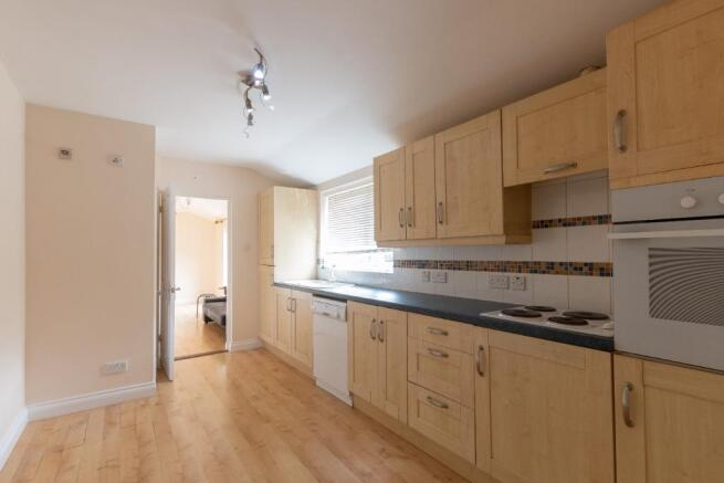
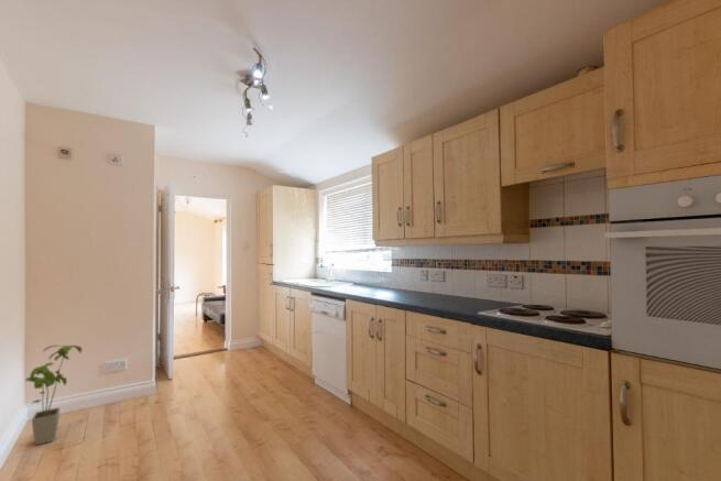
+ house plant (54, 390)
